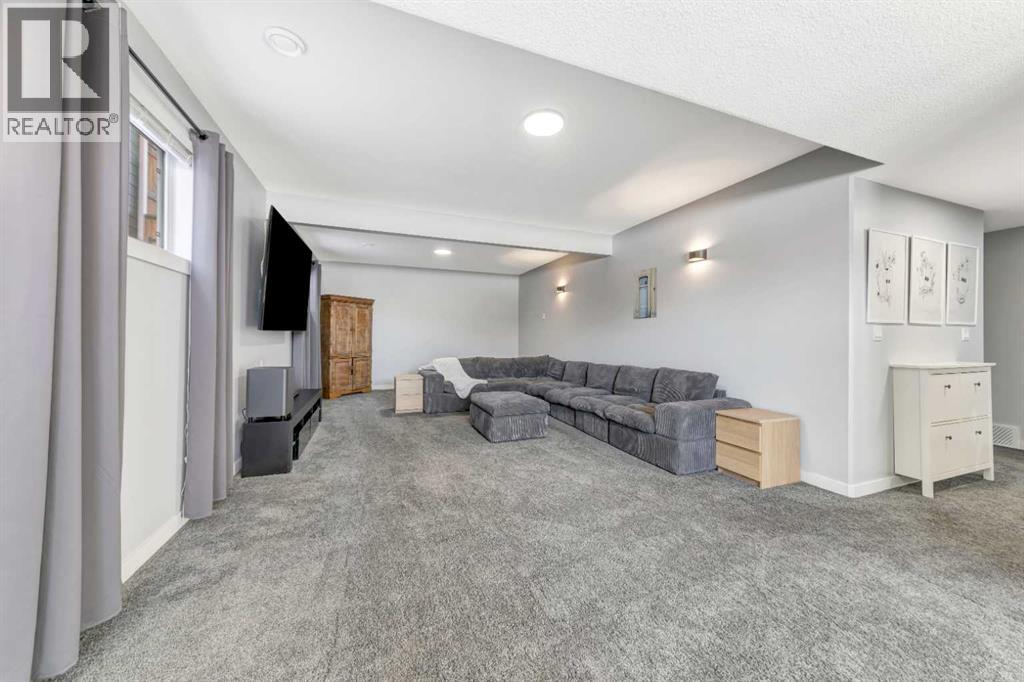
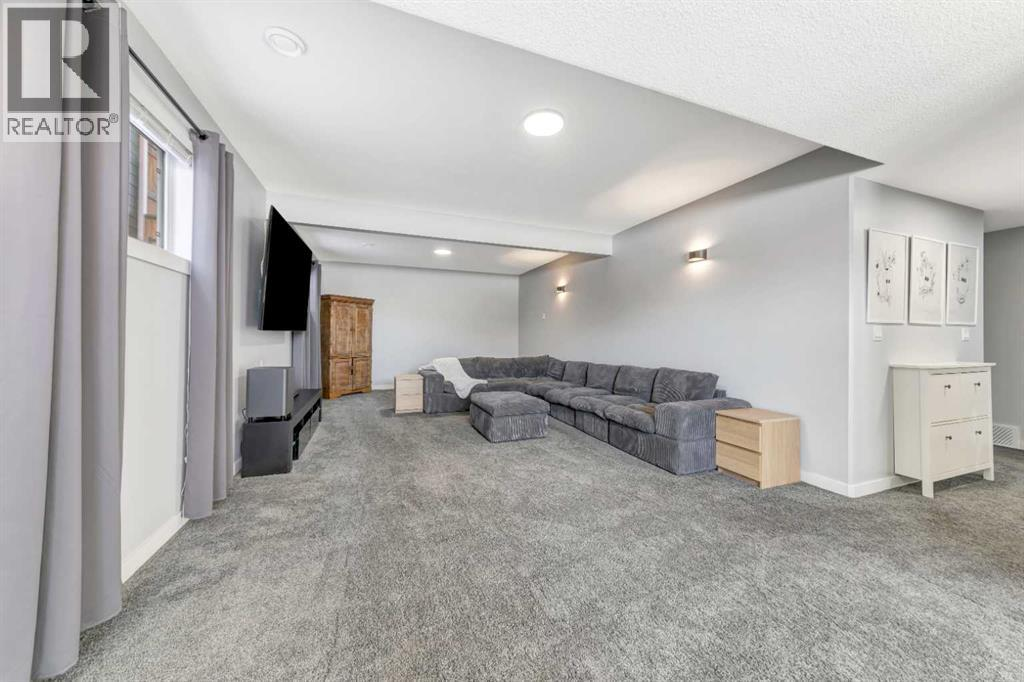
- wall art (644, 294)
